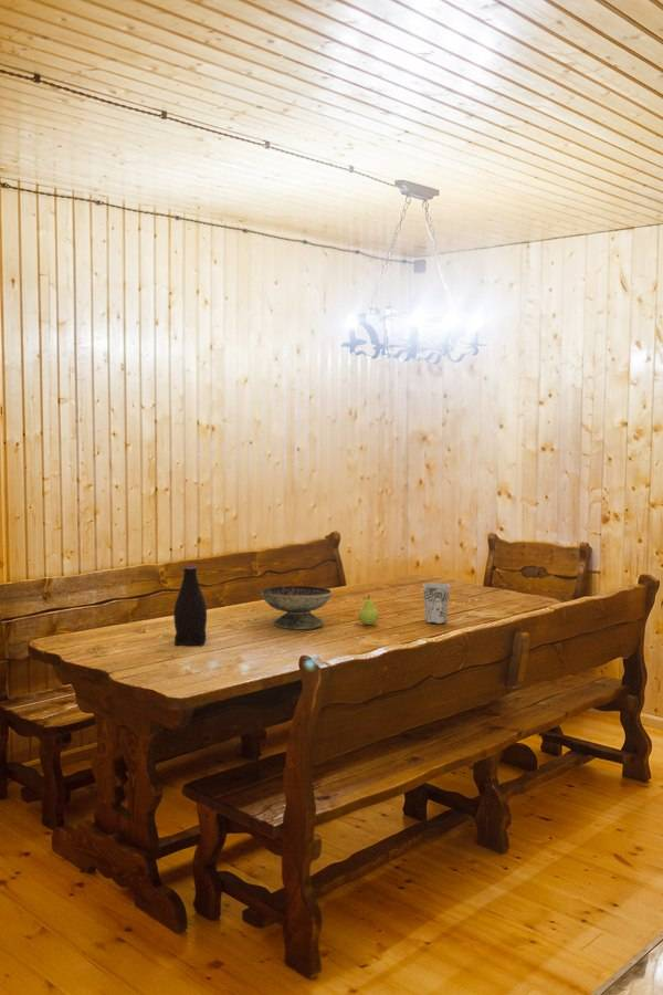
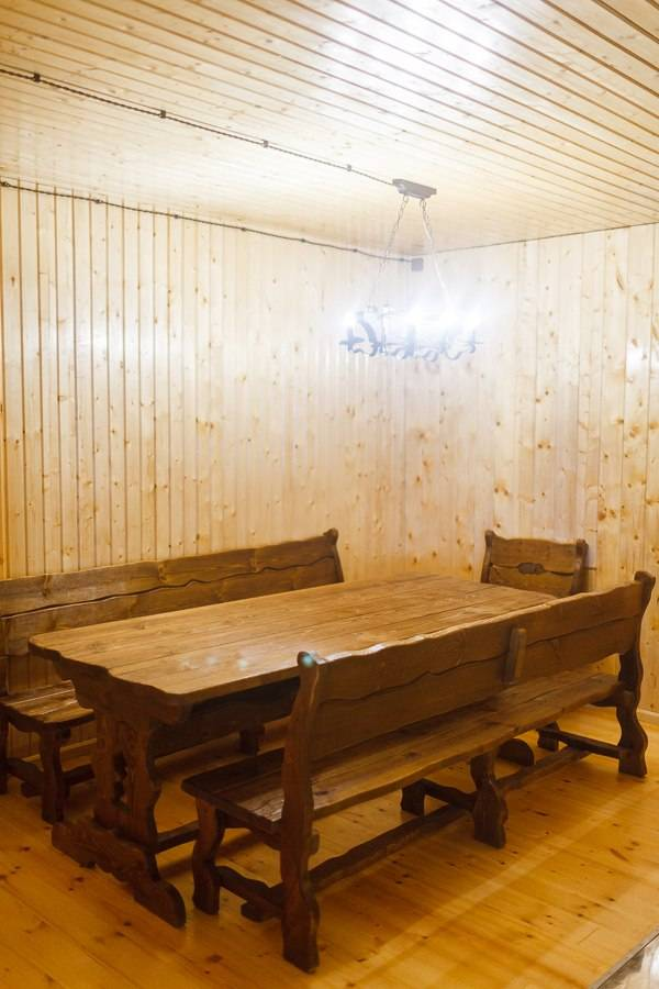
- cup (435, 604)
- bottle (190, 604)
- decorative bowl (296, 606)
- fruit (368, 609)
